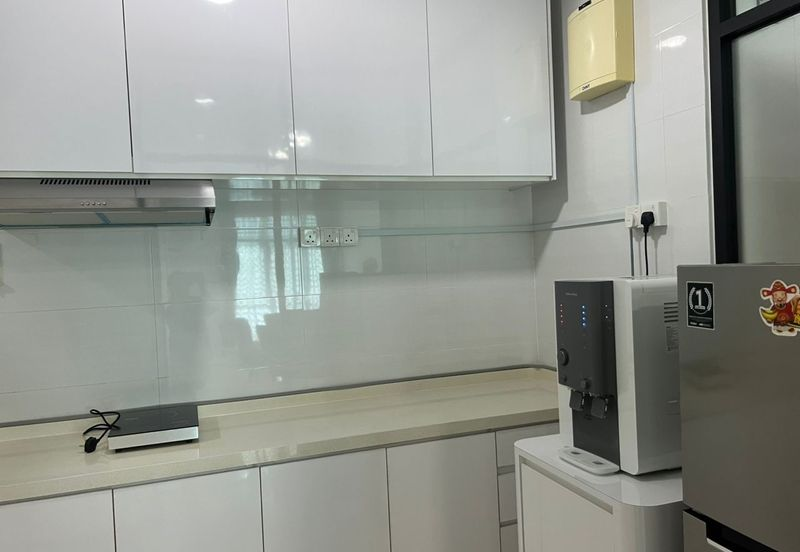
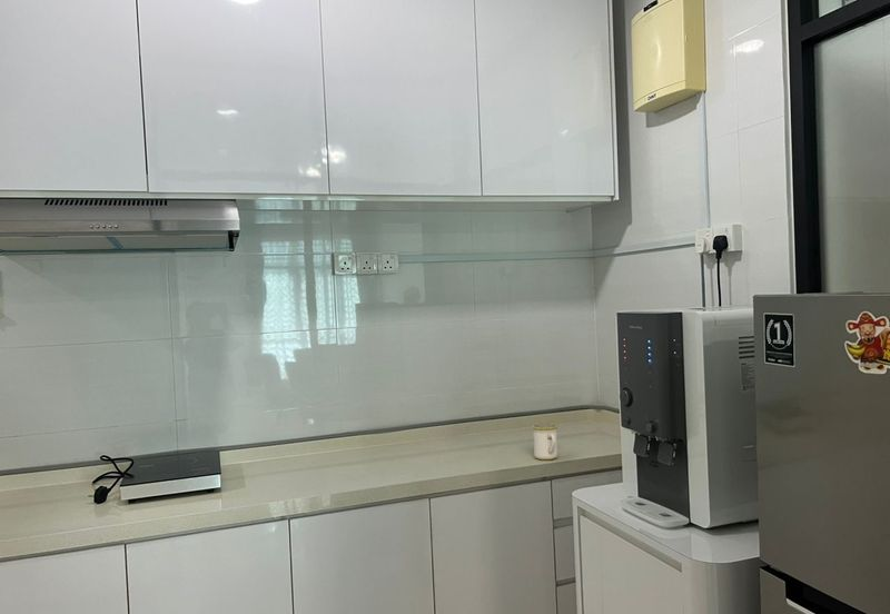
+ mug (546, 442)
